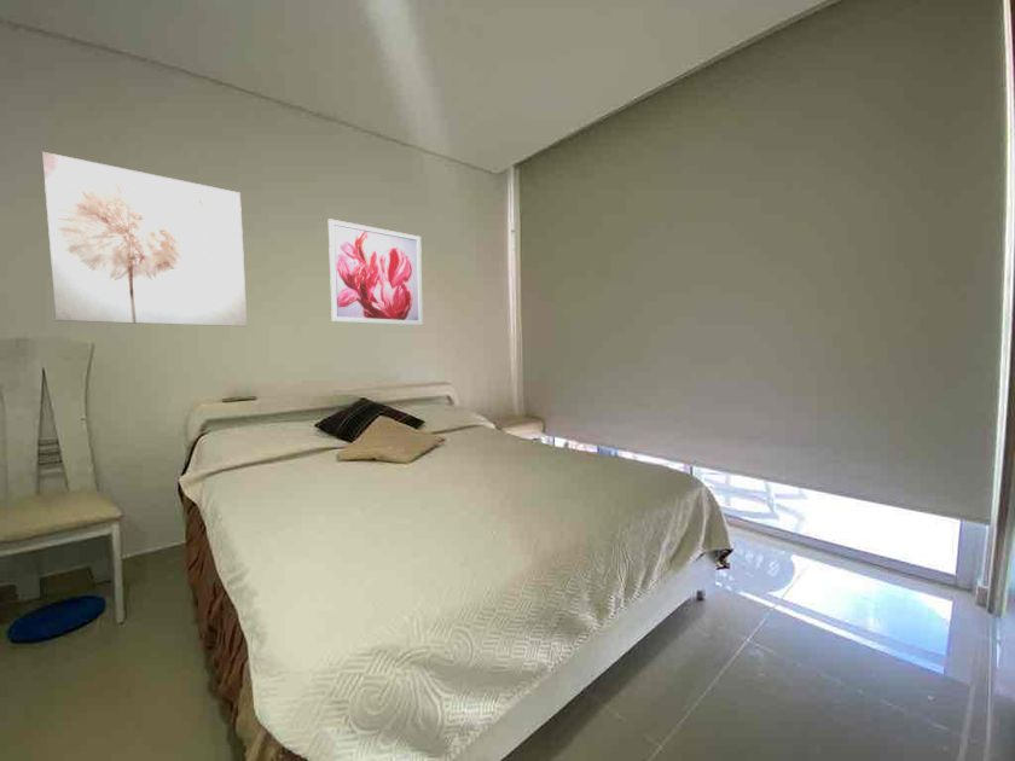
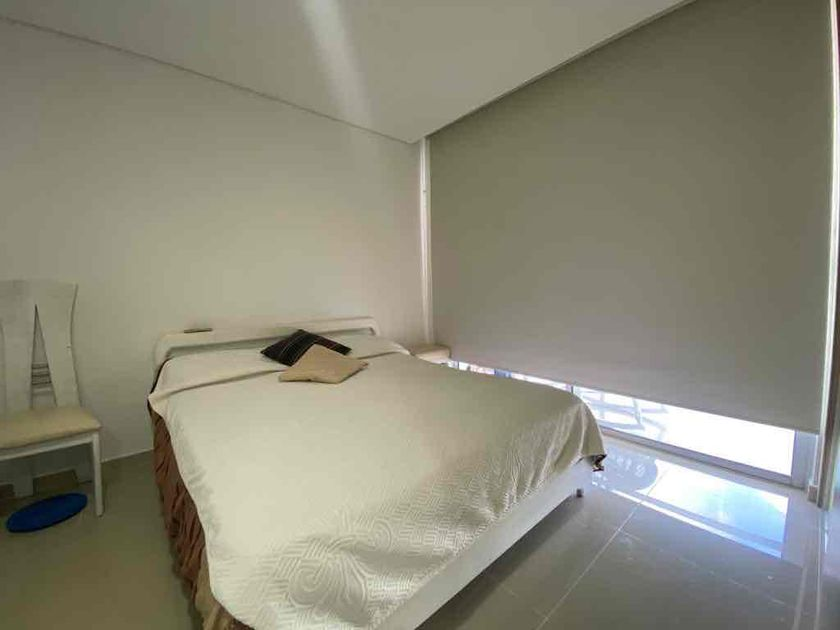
- wall art (378, 275)
- wall art (157, 250)
